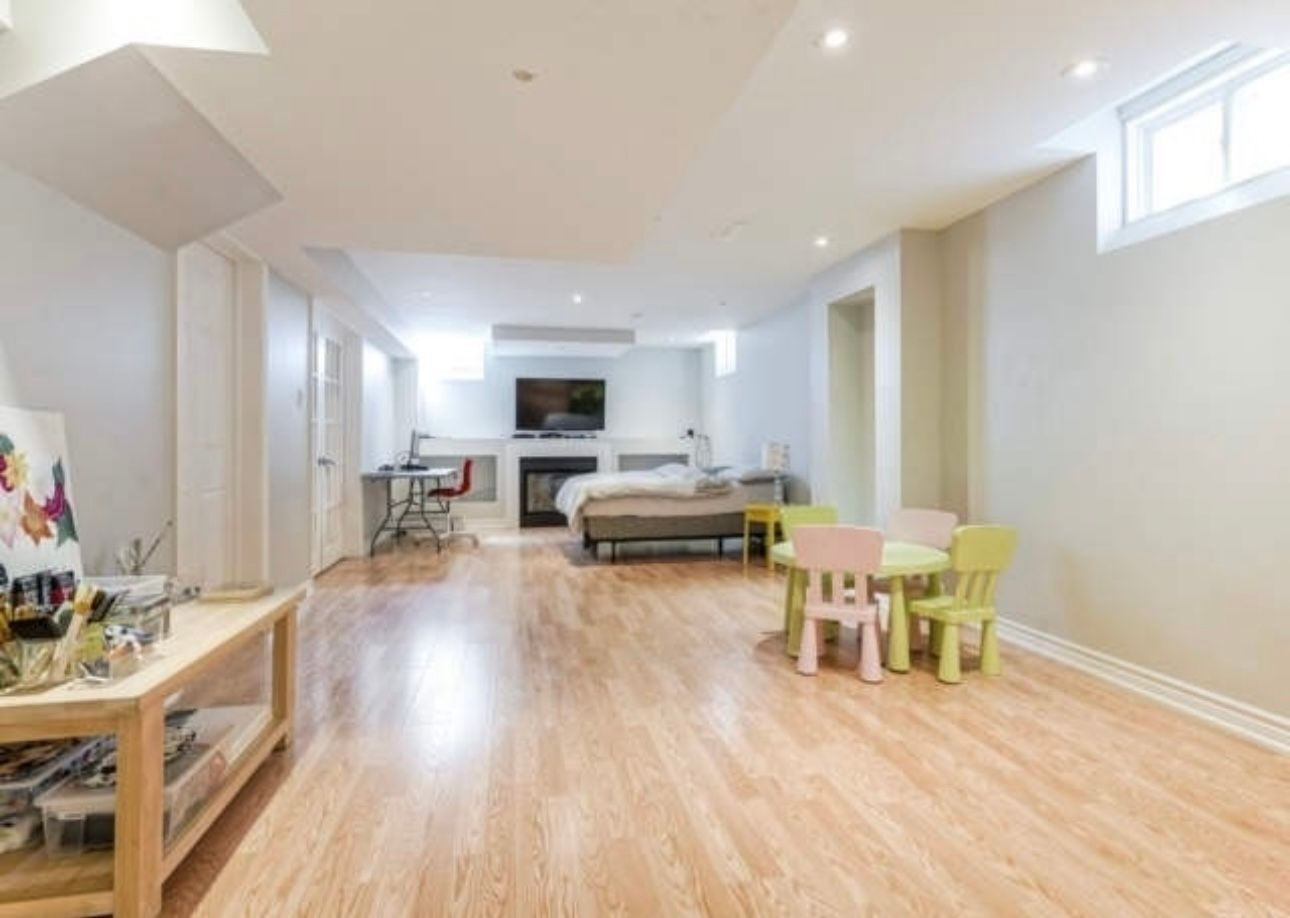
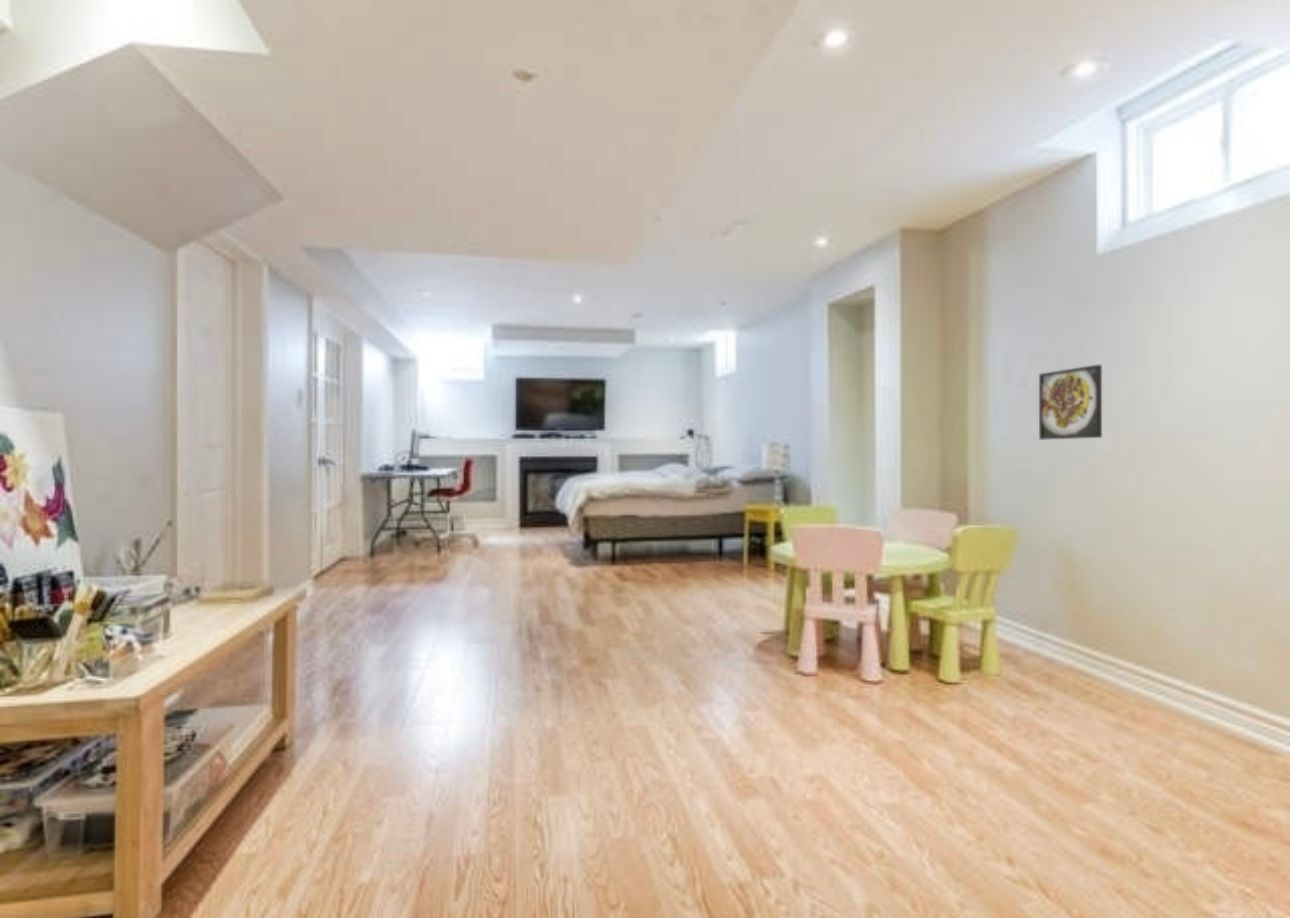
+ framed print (1068, 404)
